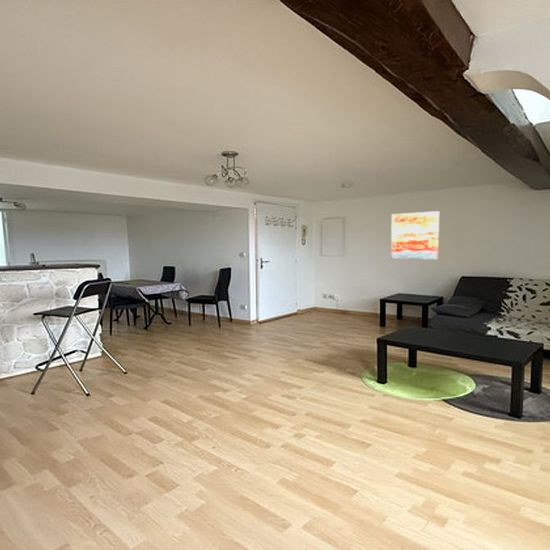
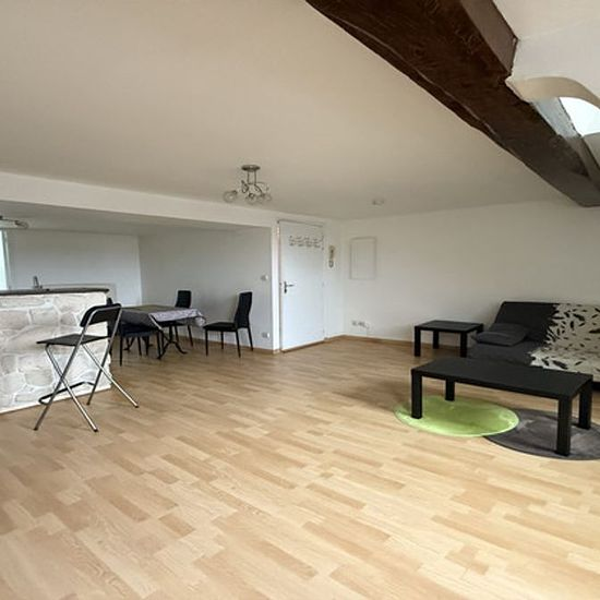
- wall art (414, 236)
